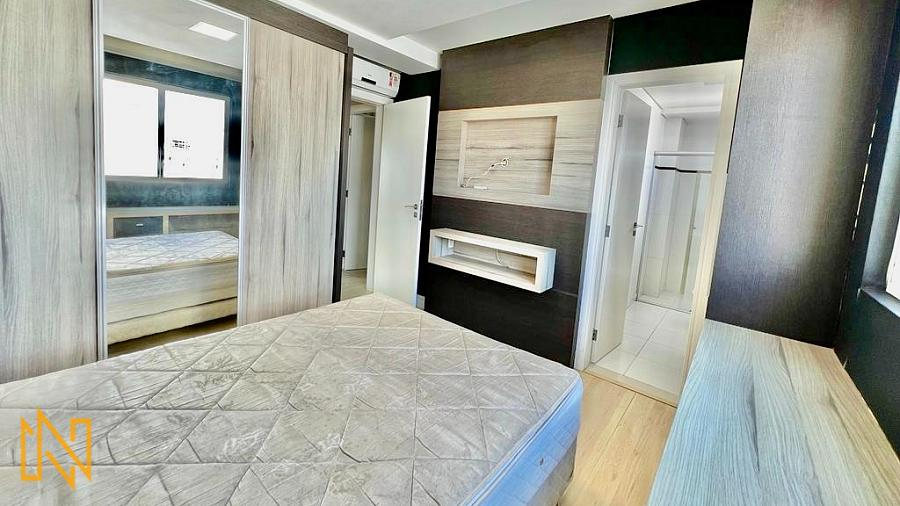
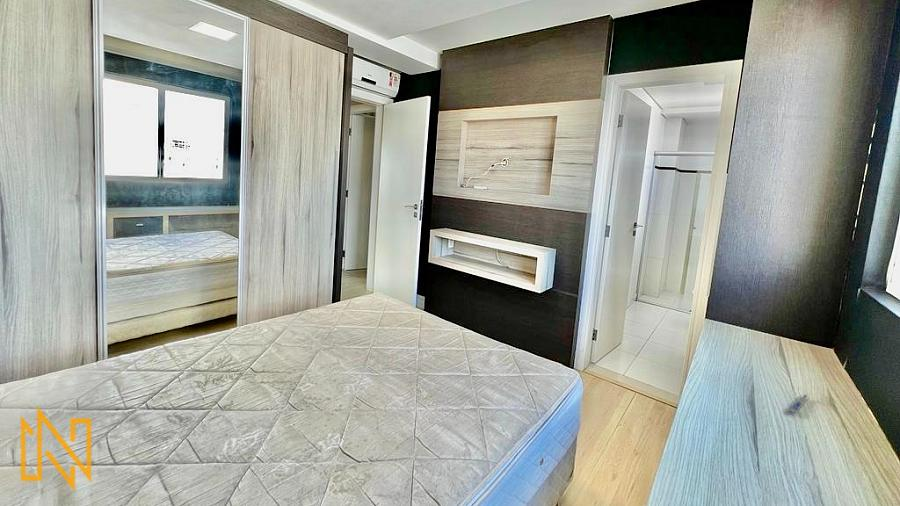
+ pen (798, 402)
